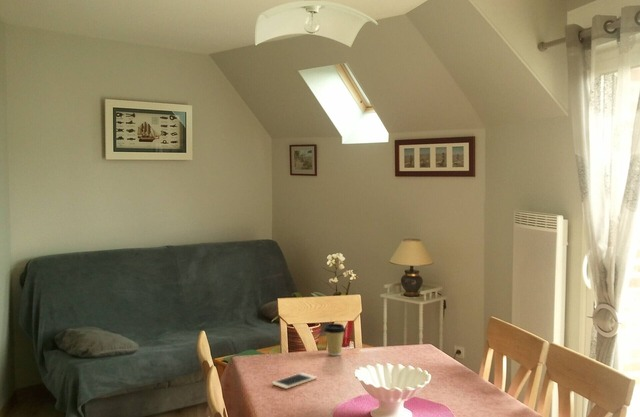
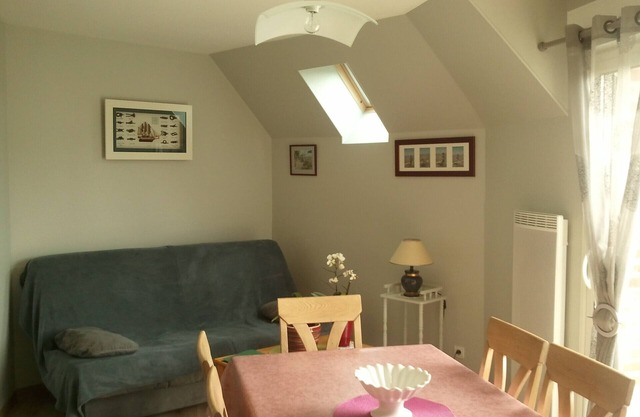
- coffee cup (334, 339)
- cell phone (294, 380)
